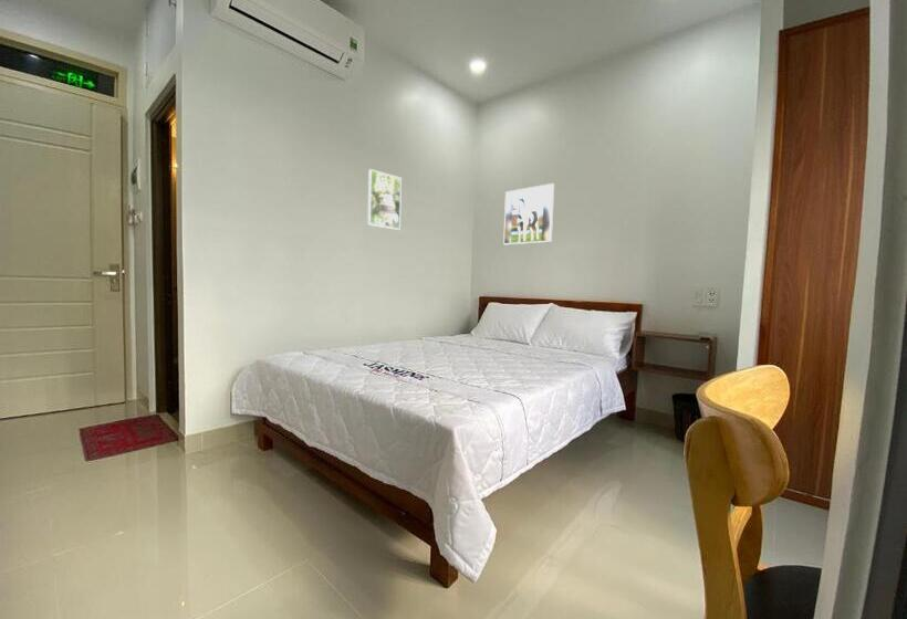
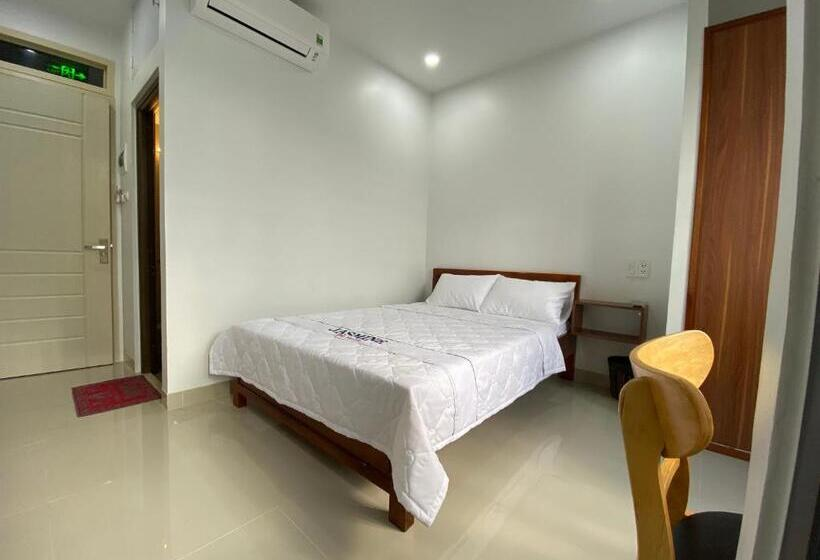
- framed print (384, 200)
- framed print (527, 216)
